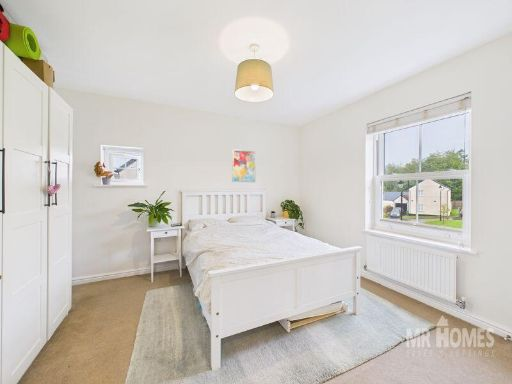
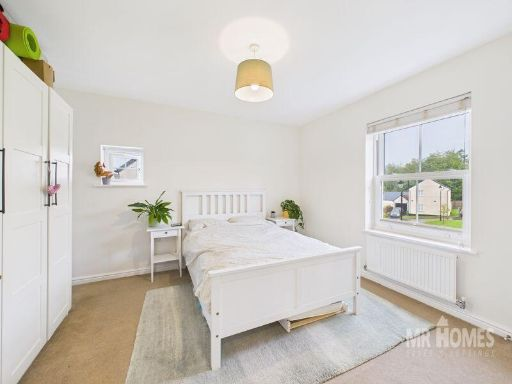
- wall art (244, 166)
